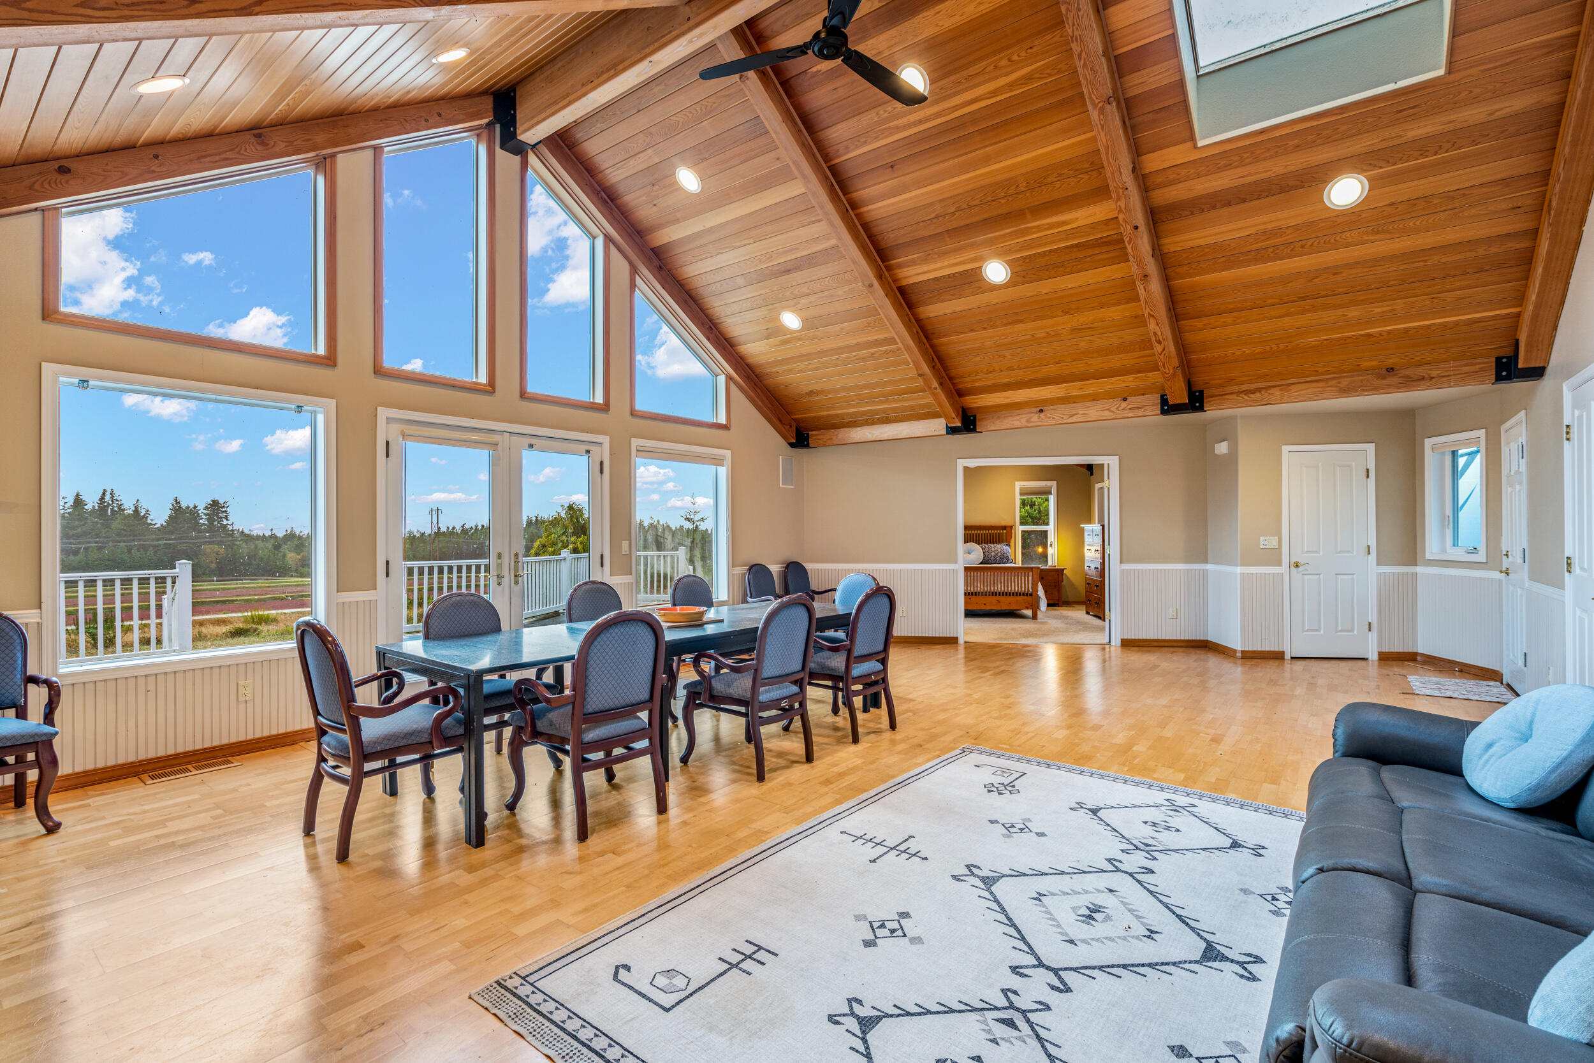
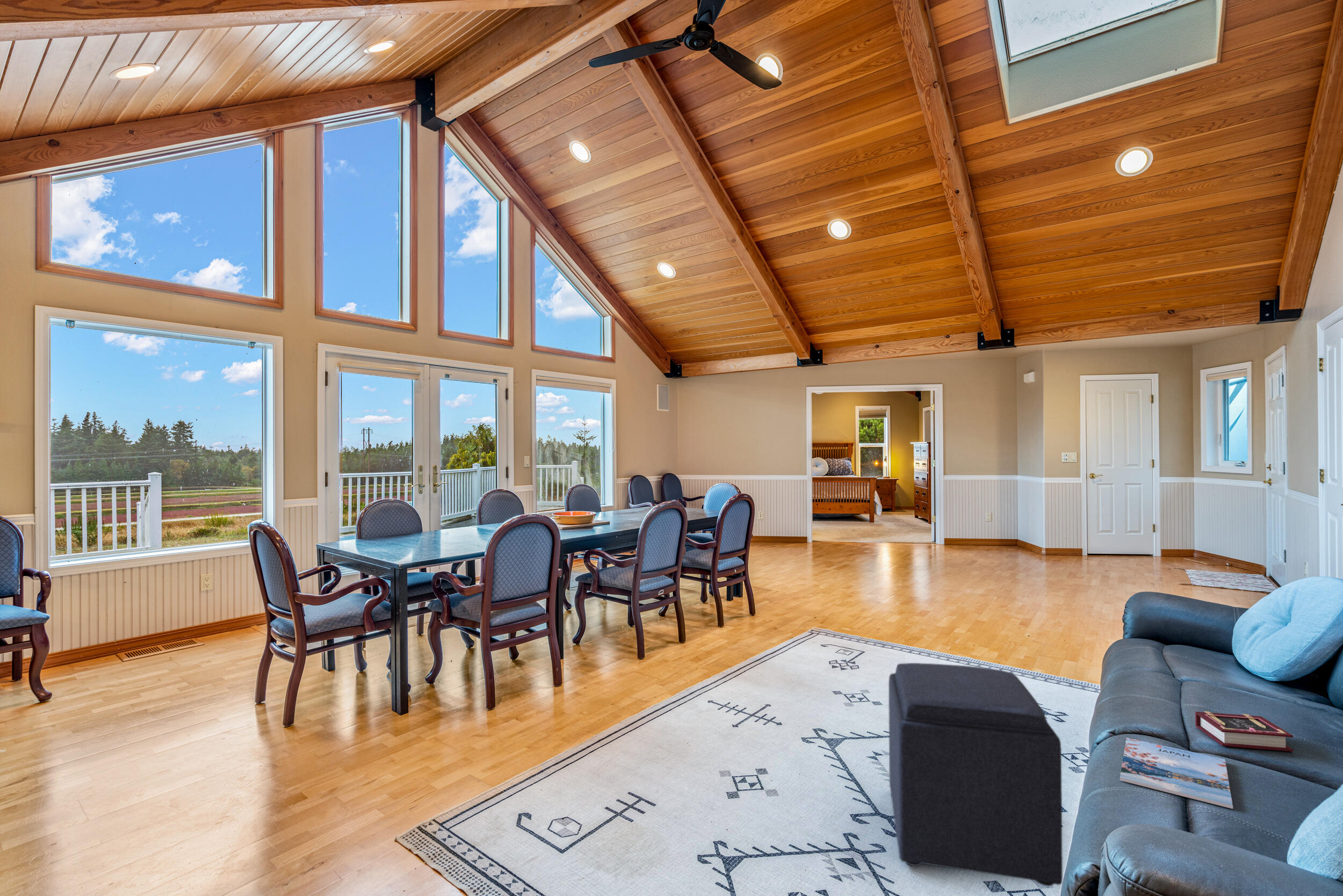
+ magazine (1174, 769)
+ ottoman (964, 756)
+ book (1241, 729)
